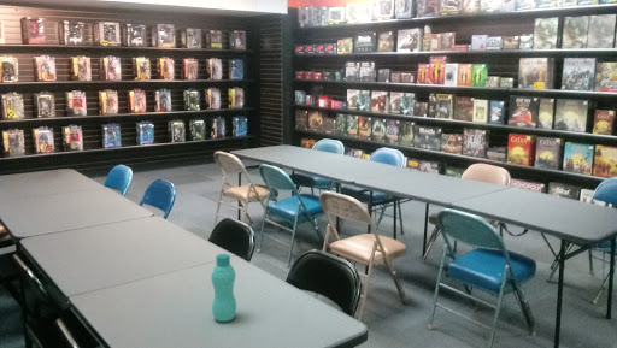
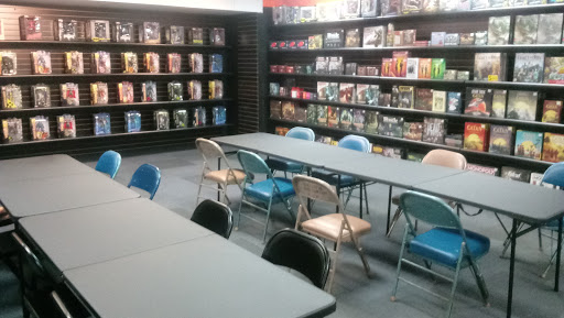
- bottle (223, 287)
